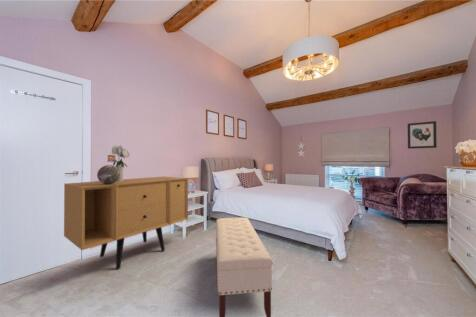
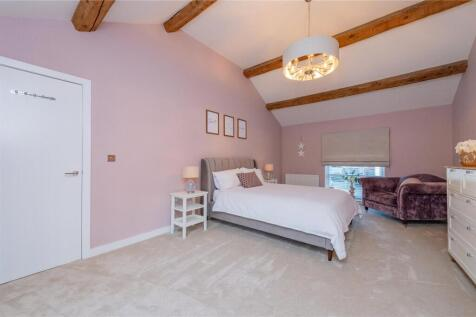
- sideboard (133, 217)
- bench (237, 256)
- decorative sphere (108, 174)
- bouquet (121, 162)
- wall art (421, 135)
